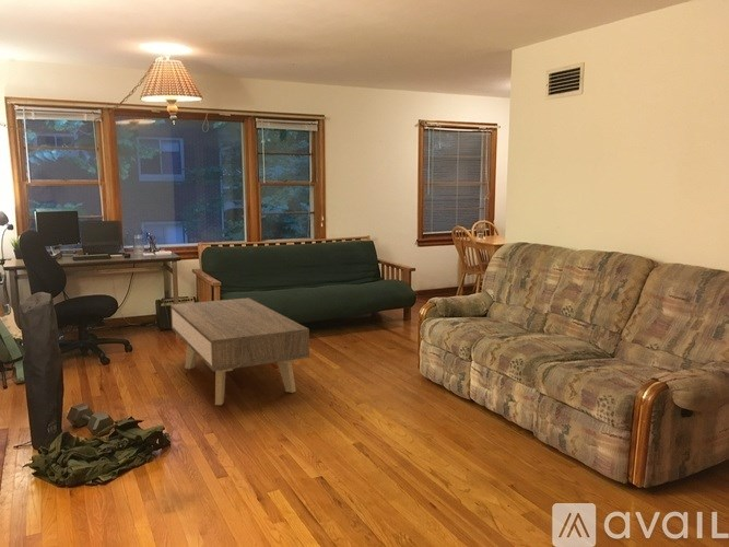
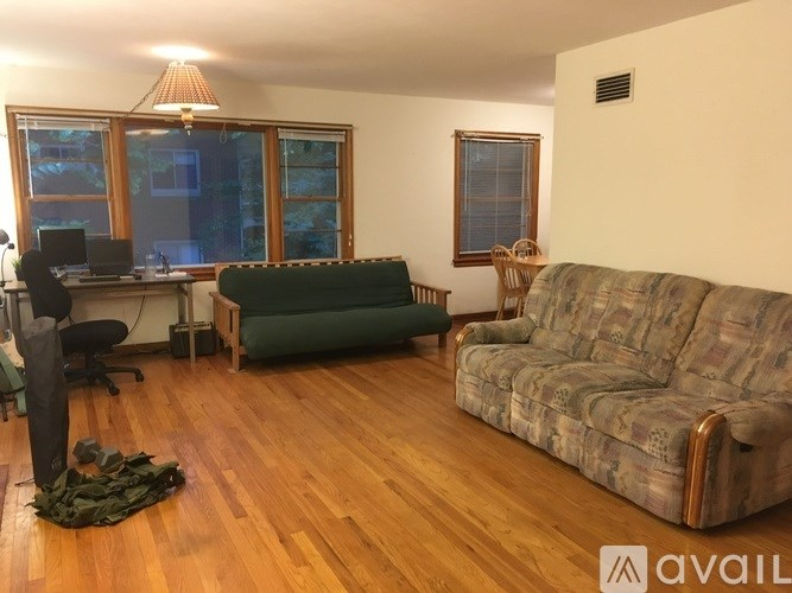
- coffee table (236, 347)
